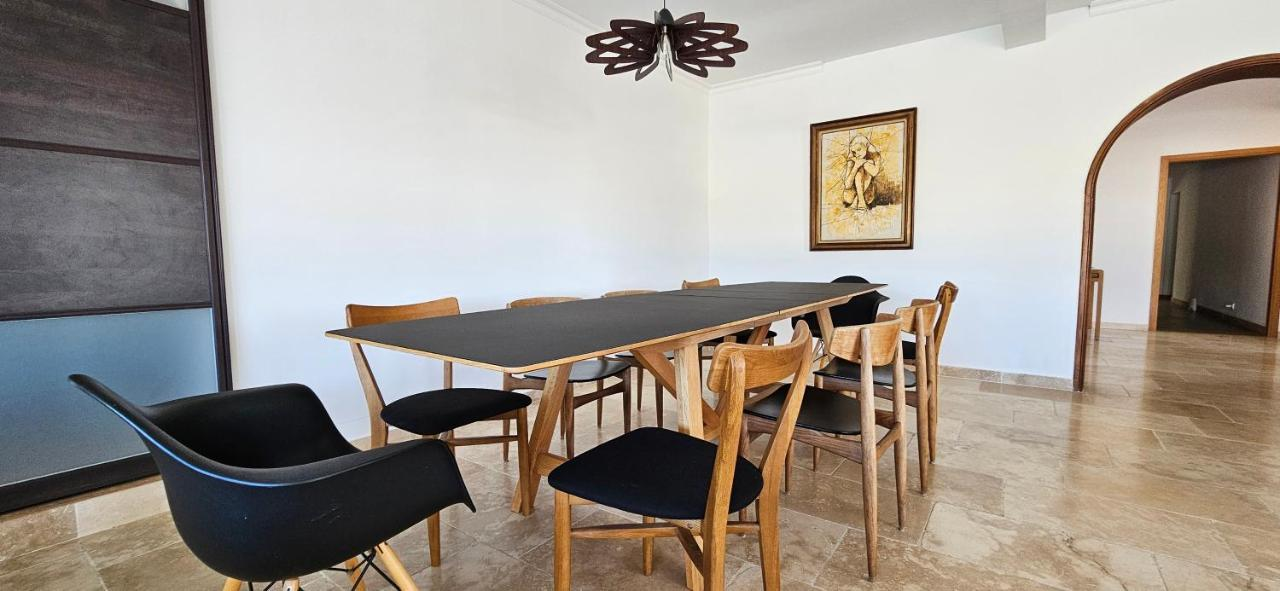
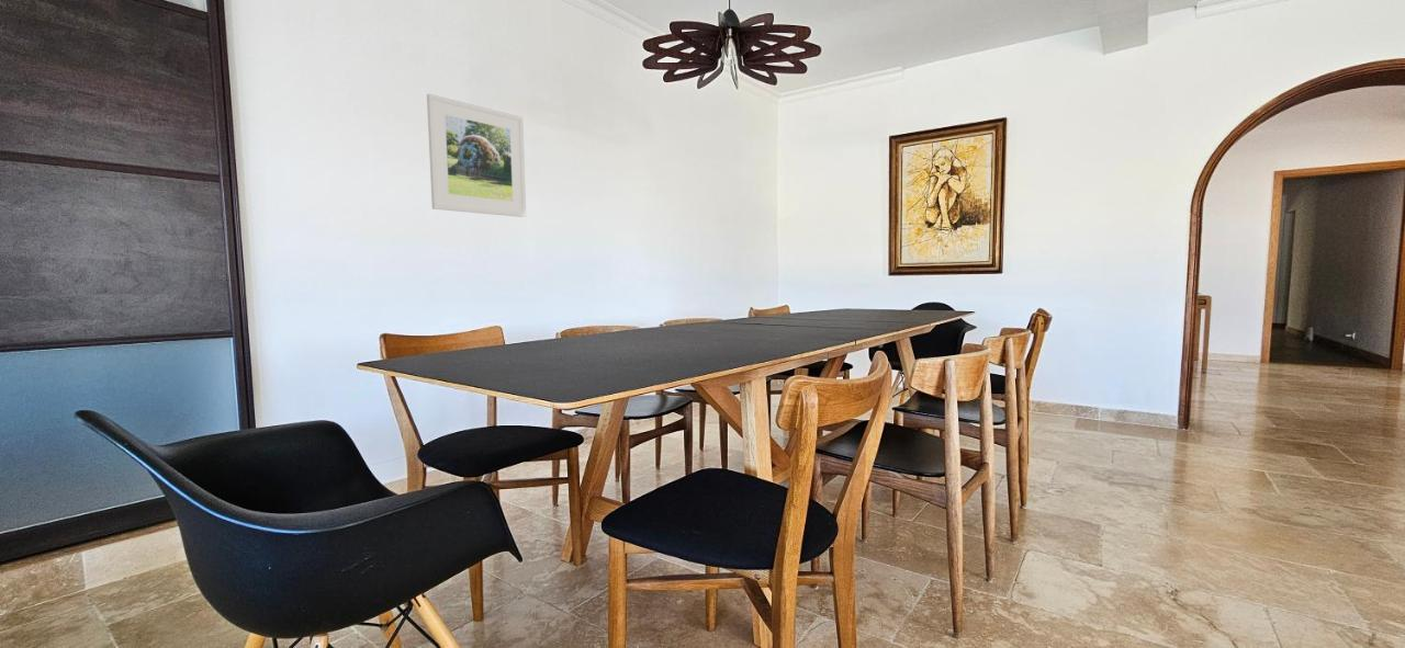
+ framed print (480, 160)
